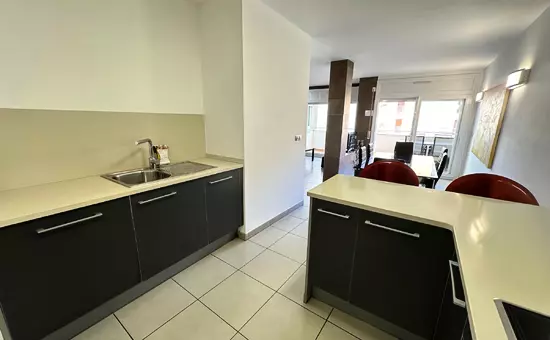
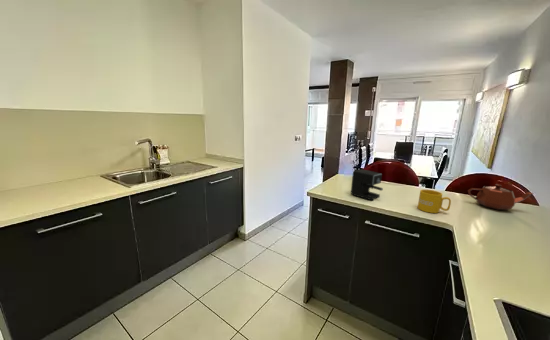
+ coffee maker (371, 181)
+ teapot (498, 195)
+ mug (434, 201)
